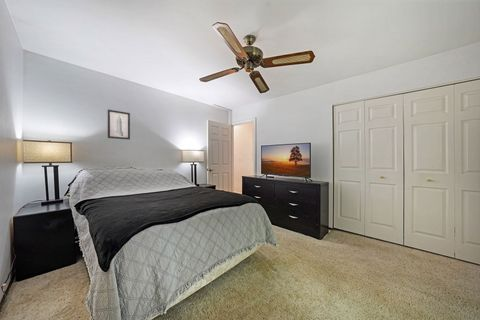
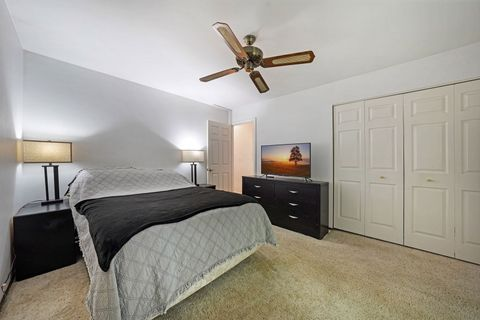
- wall art (119, 125)
